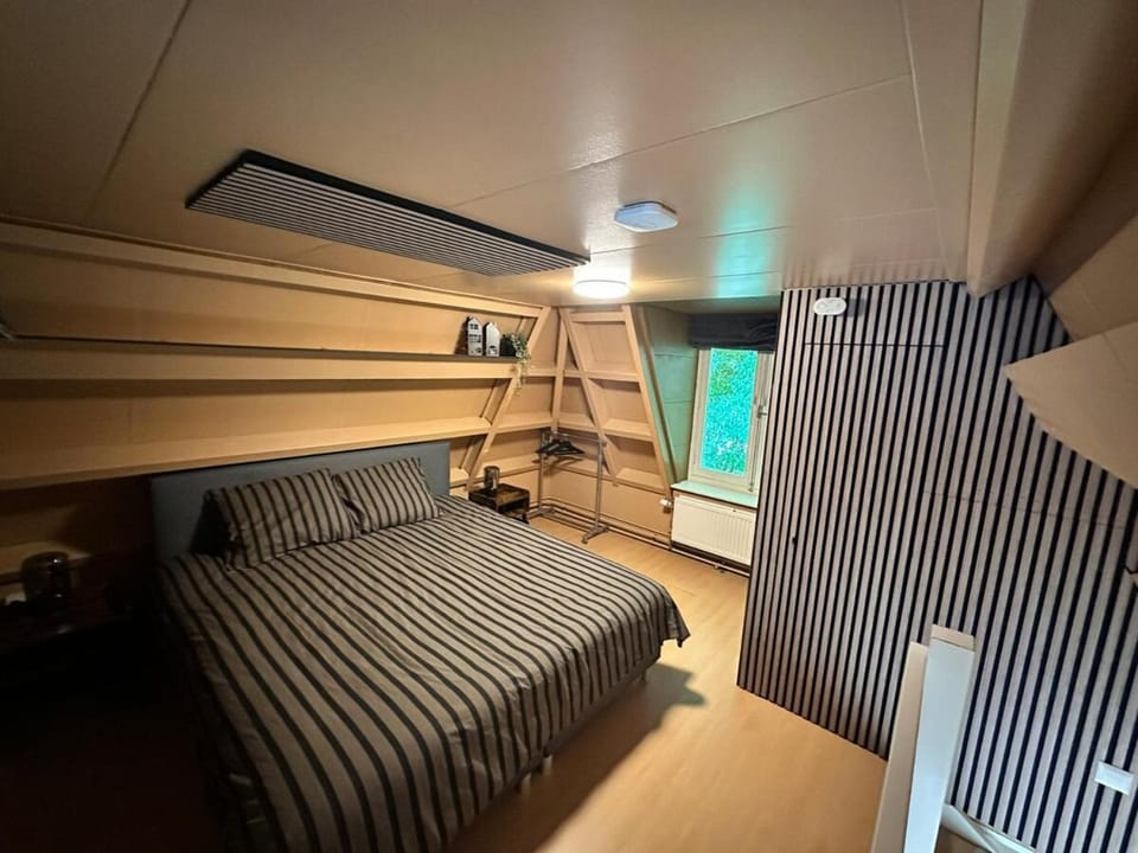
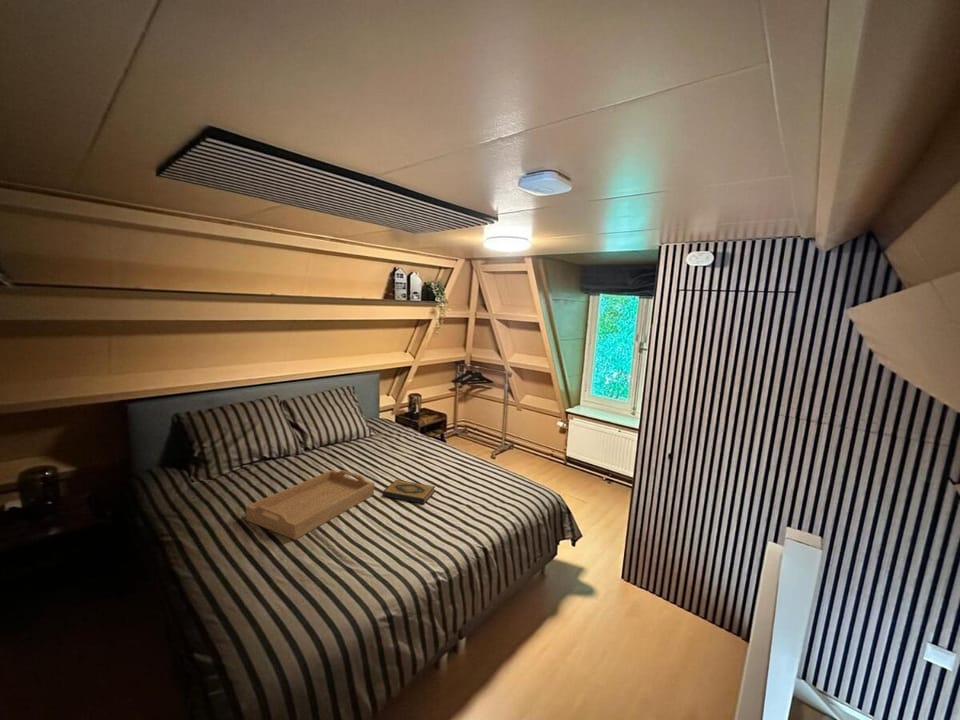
+ serving tray (315, 497)
+ hardback book (409, 491)
